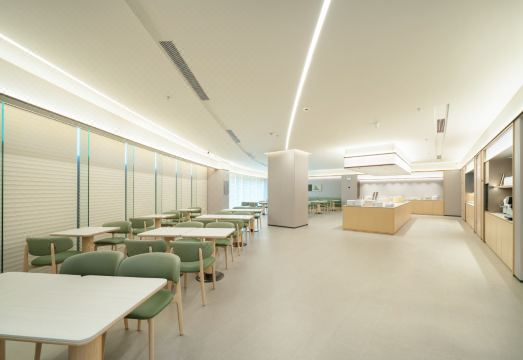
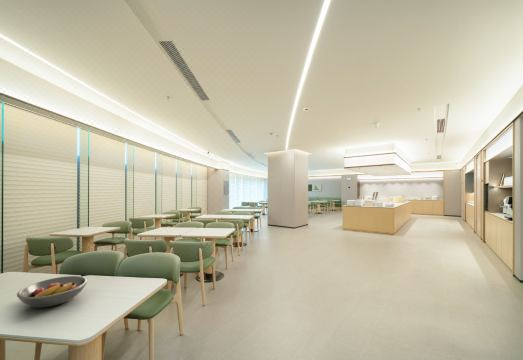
+ fruit bowl (54, 291)
